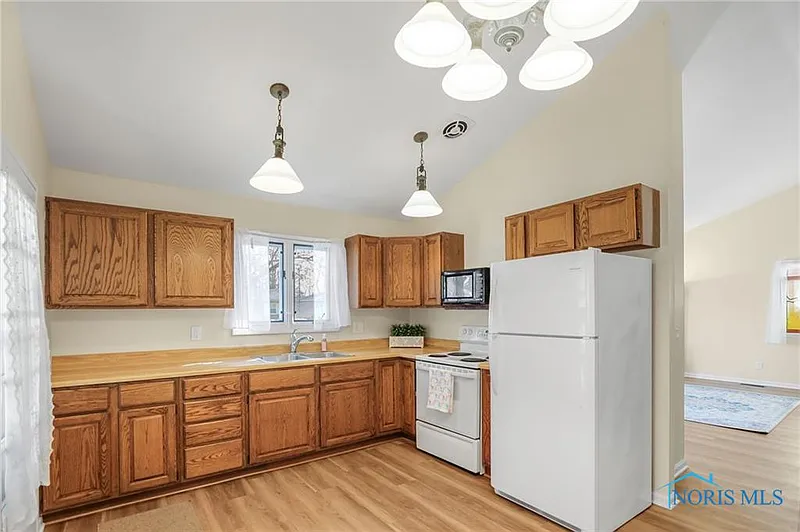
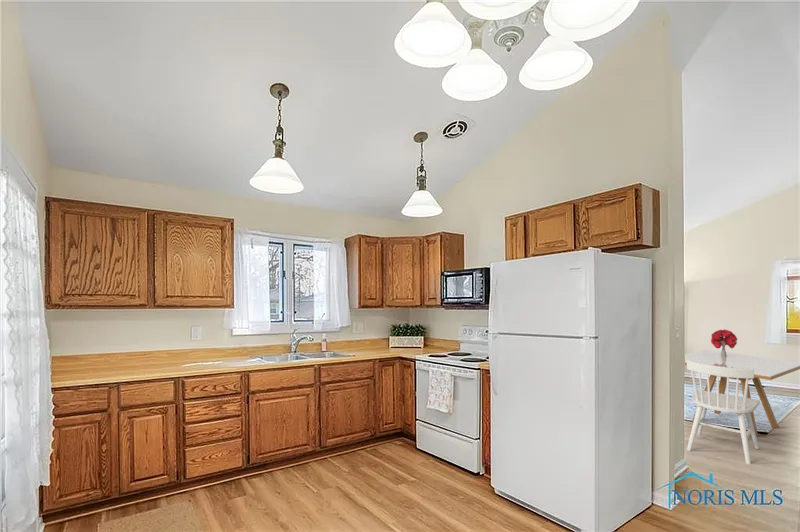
+ bouquet (722, 342)
+ chair (722, 405)
+ dining table (742, 391)
